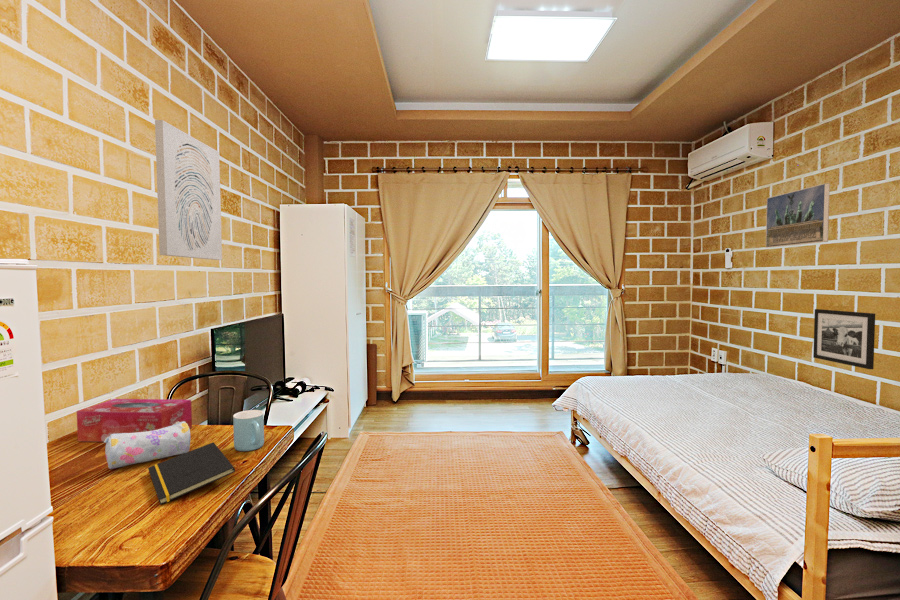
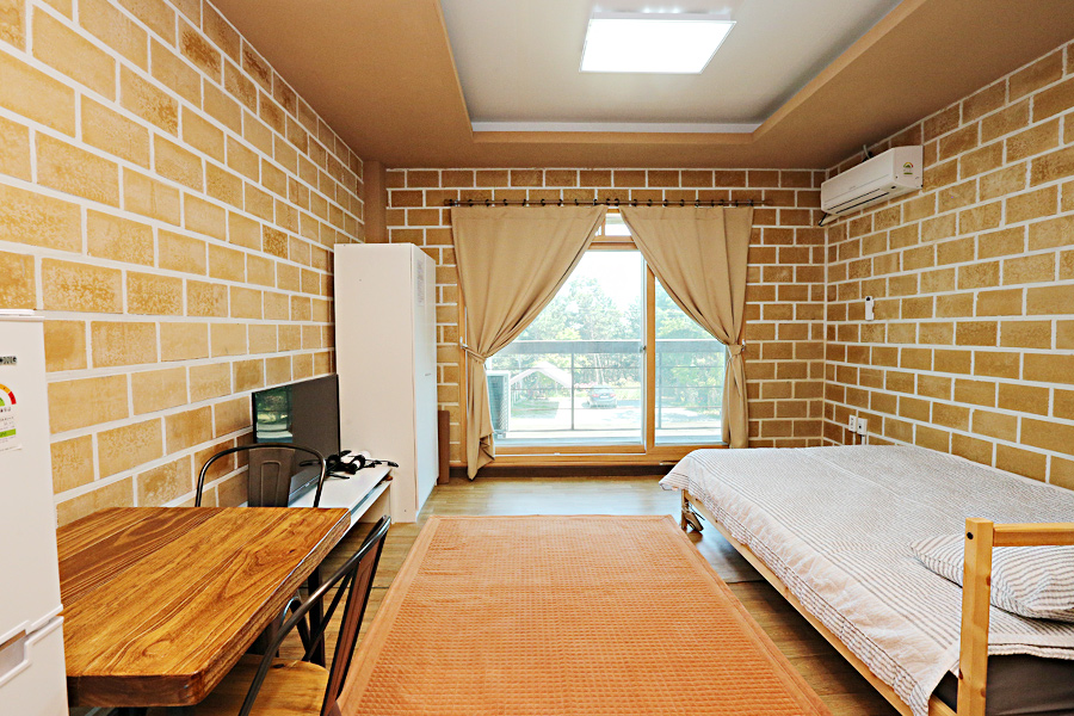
- notepad (190, 469)
- pencil case (149, 444)
- picture frame (842, 337)
- tissue box (136, 419)
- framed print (795, 218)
- mug (251, 431)
- wall art (192, 198)
